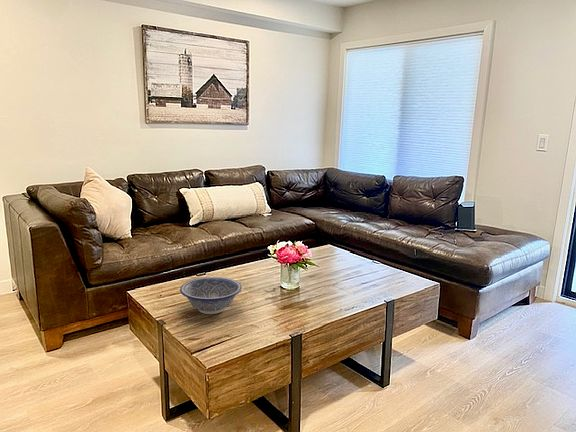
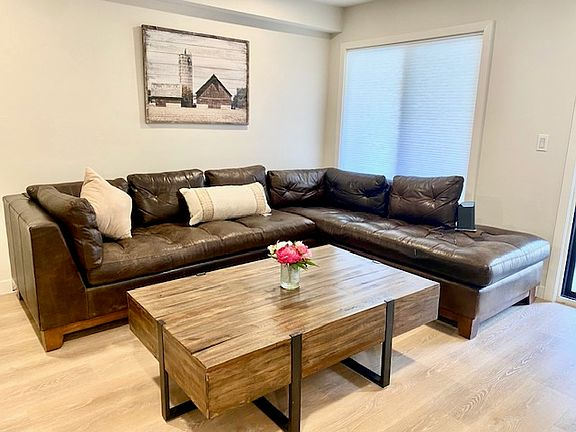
- decorative bowl (211, 298)
